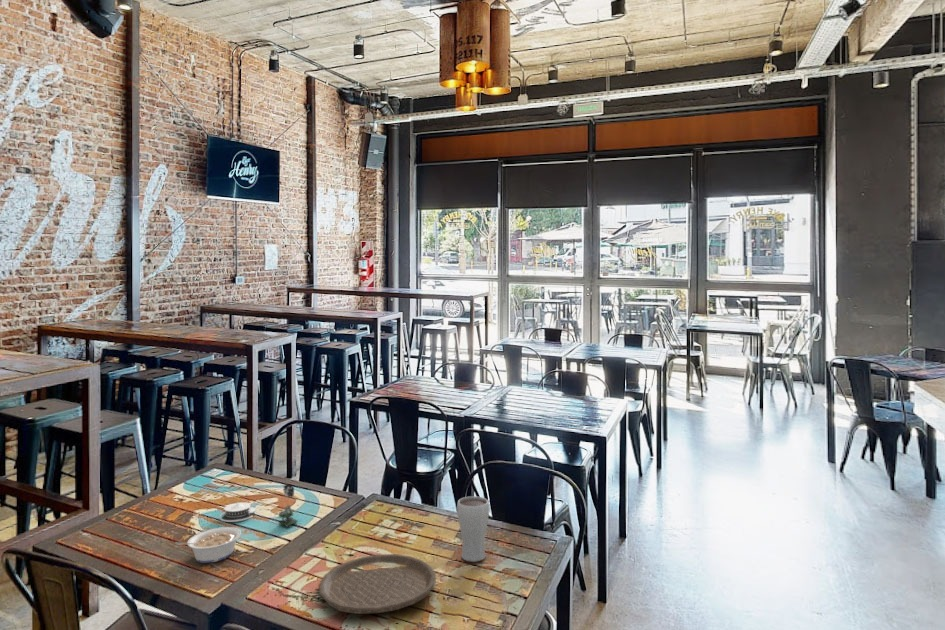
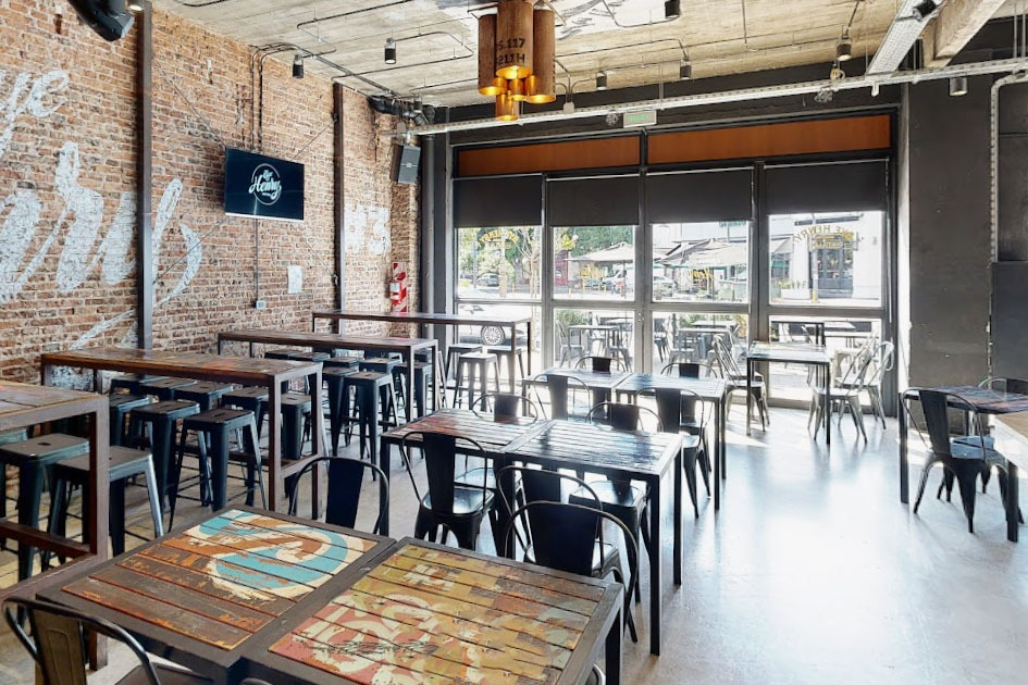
- legume (213, 545)
- plate (378, 583)
- flower (288, 504)
- architectural model (237, 508)
- drinking glass (473, 529)
